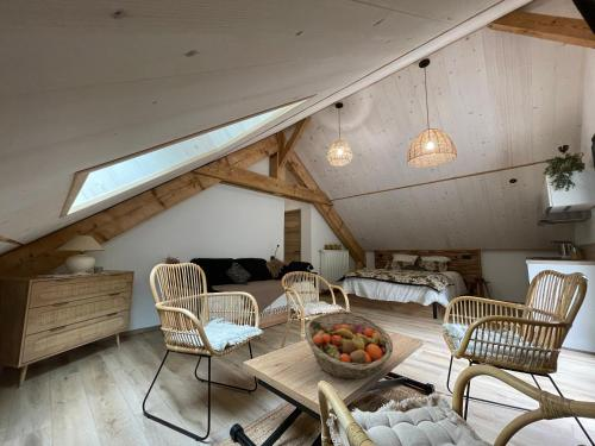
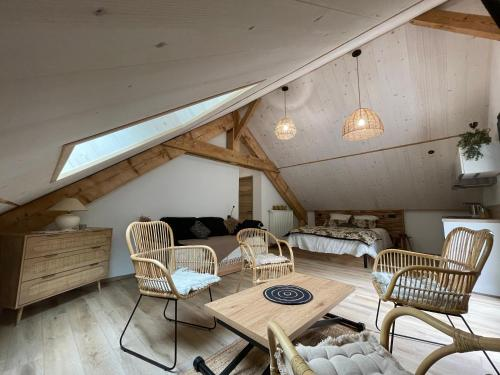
- fruit basket (347, 341)
